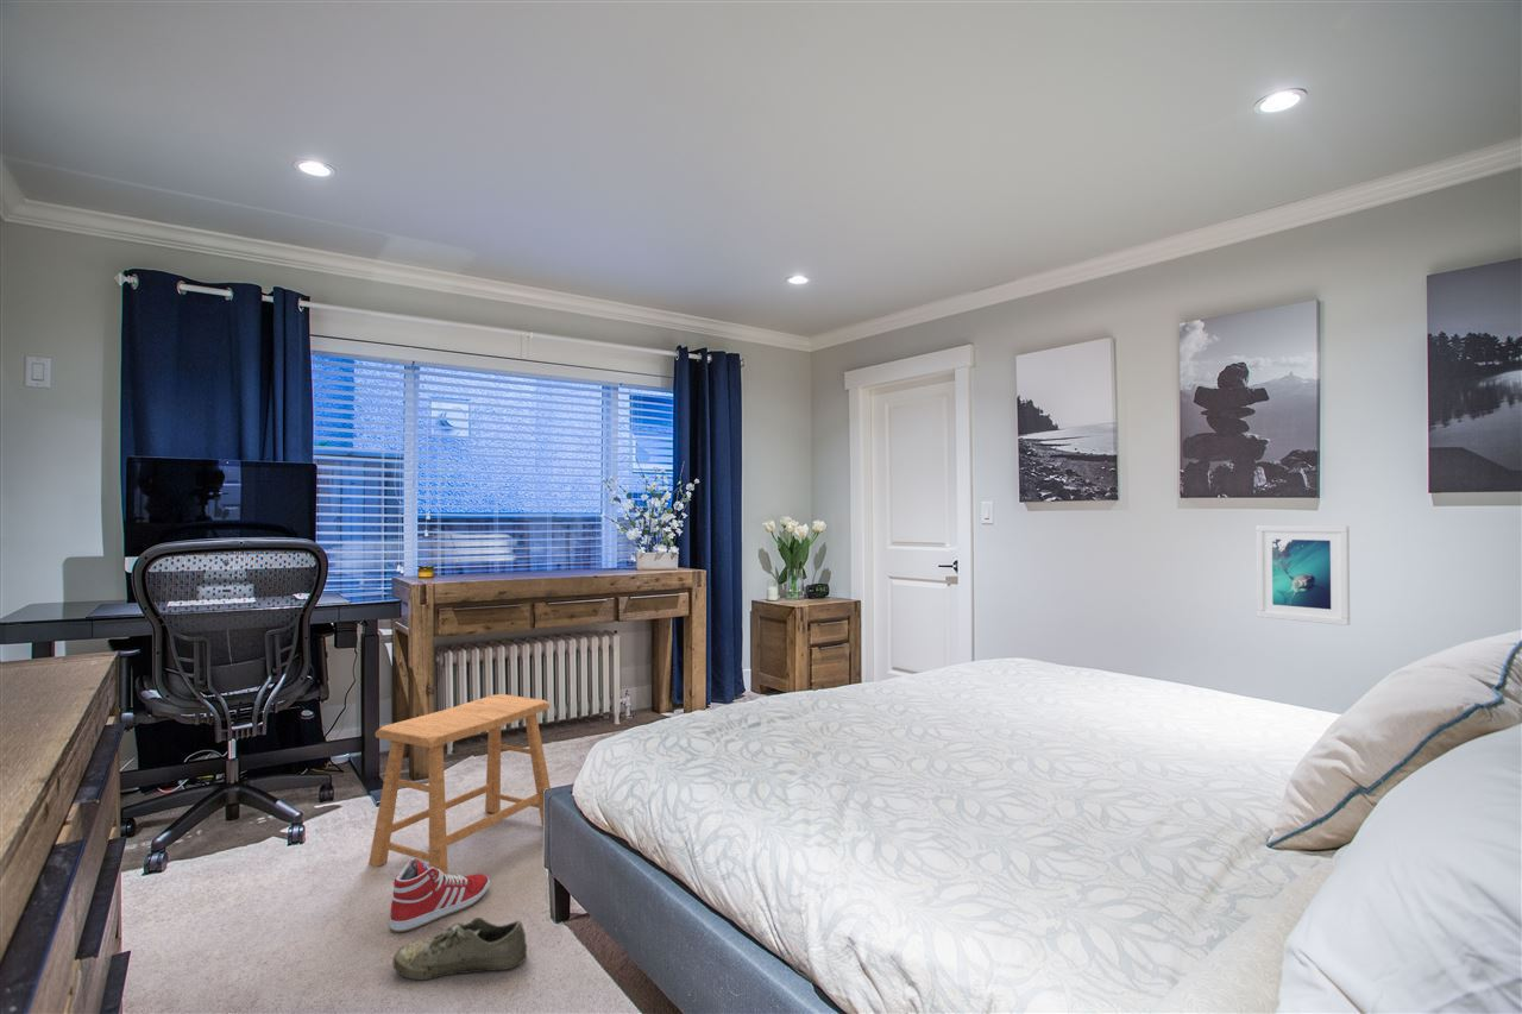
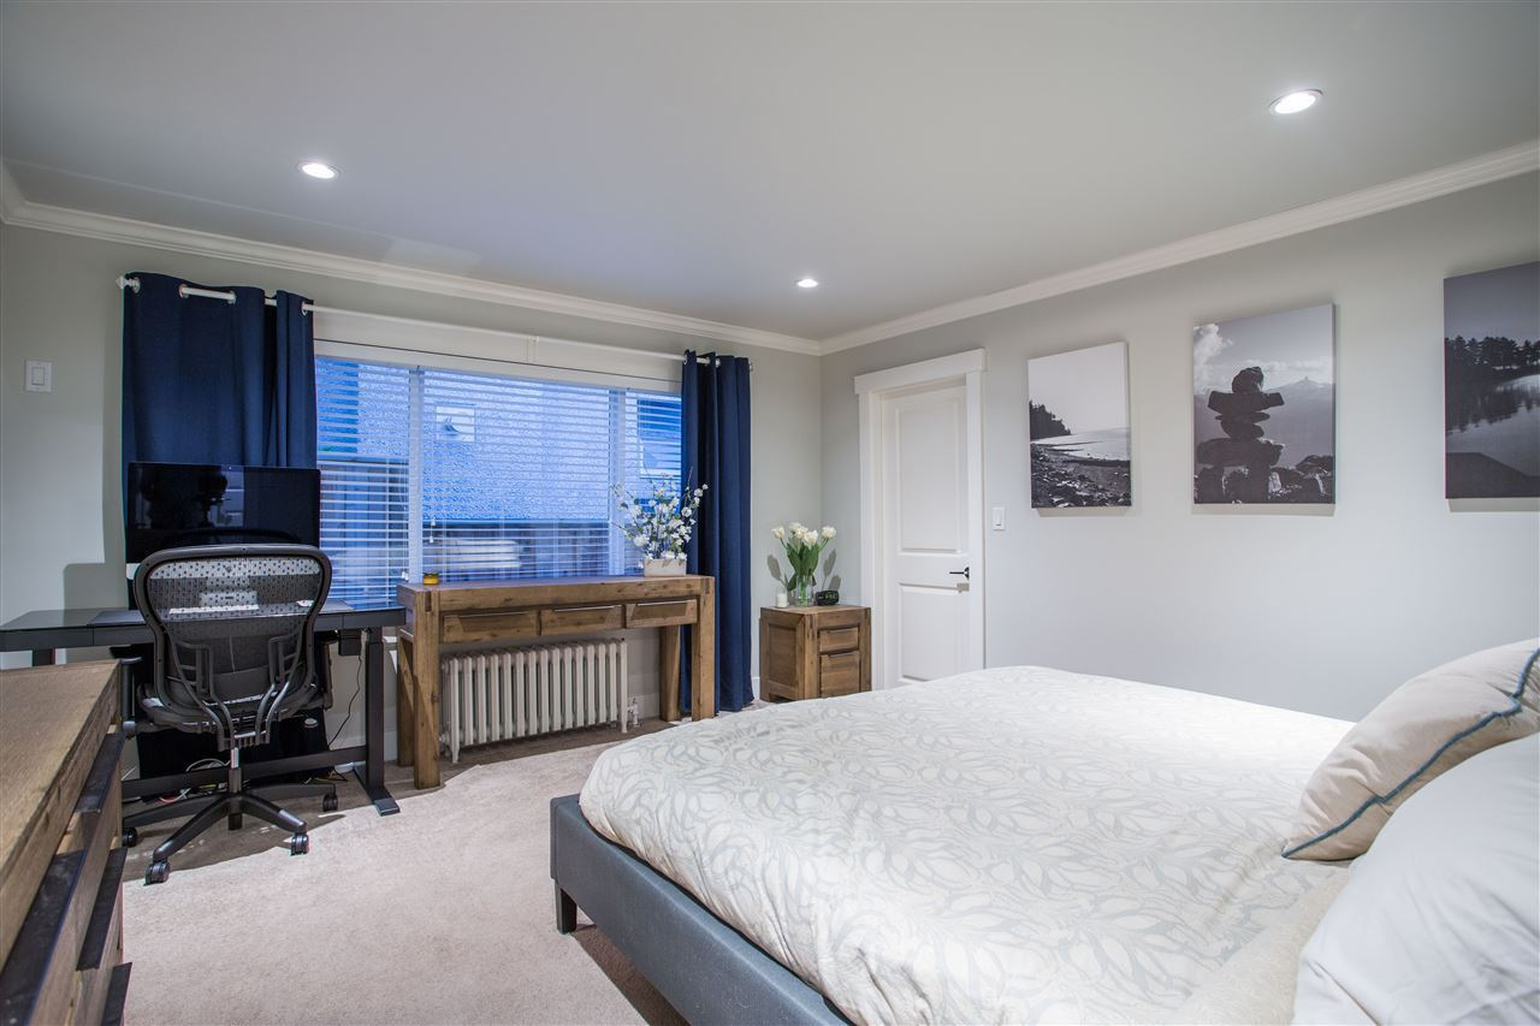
- sneaker (442, 881)
- shoe (460, 944)
- stool (471, 791)
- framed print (1301, 573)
